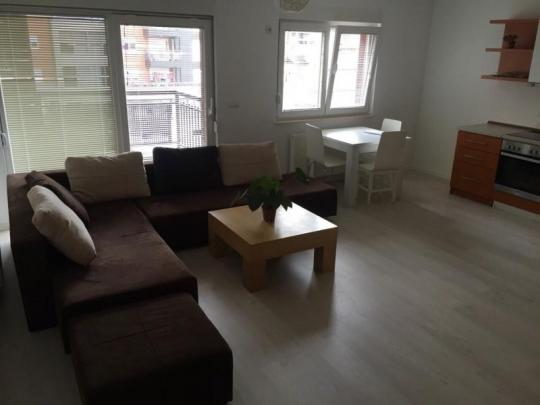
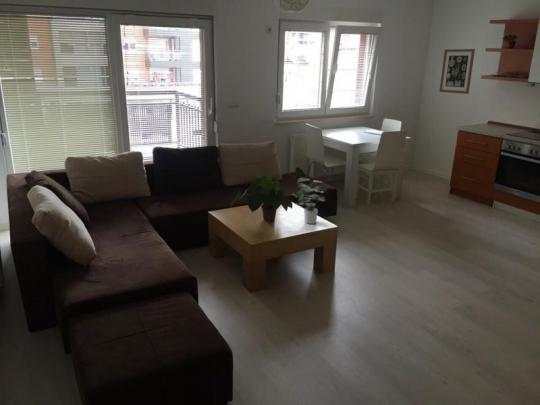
+ wall art (456, 71)
+ potted plant (311, 200)
